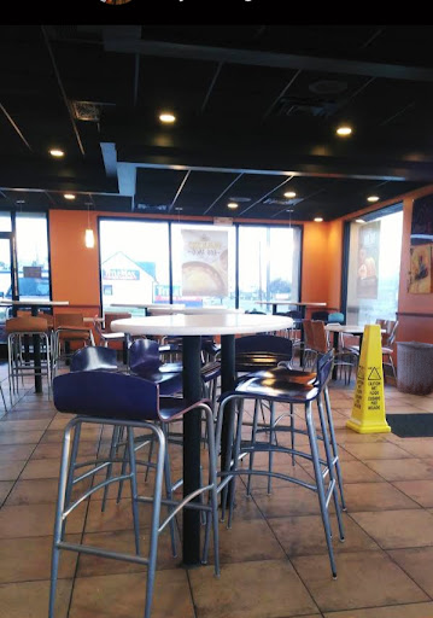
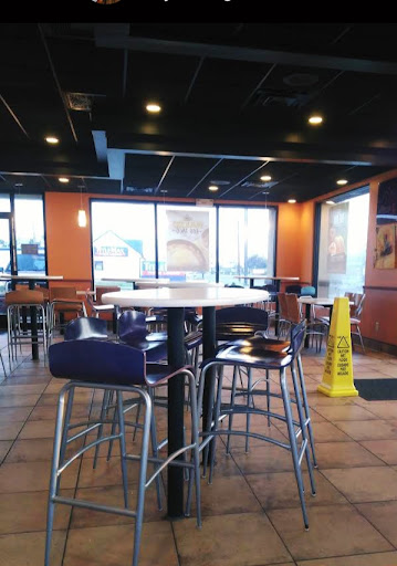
- trash can (414, 366)
